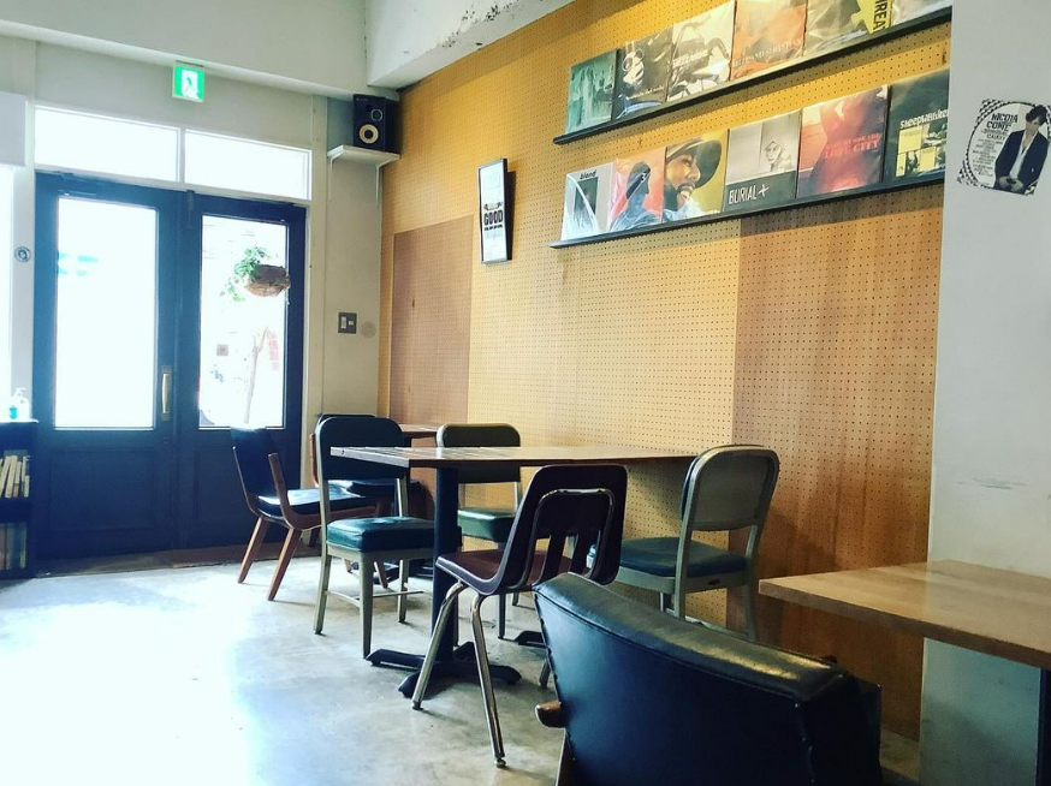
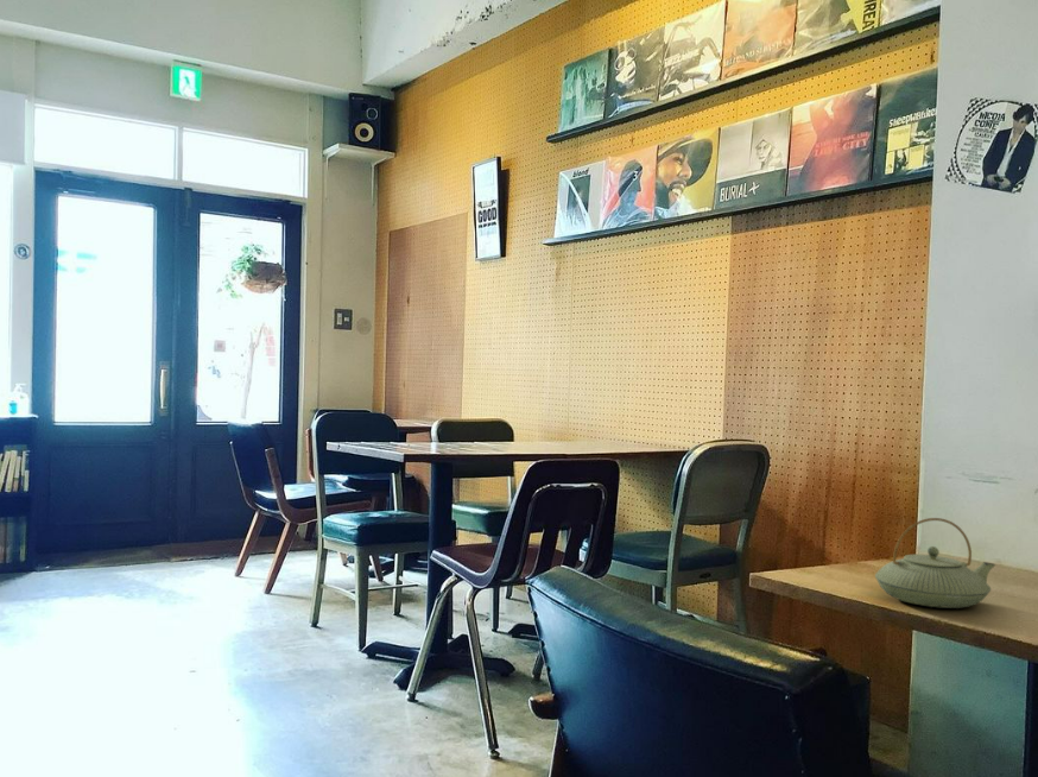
+ teapot (938, 558)
